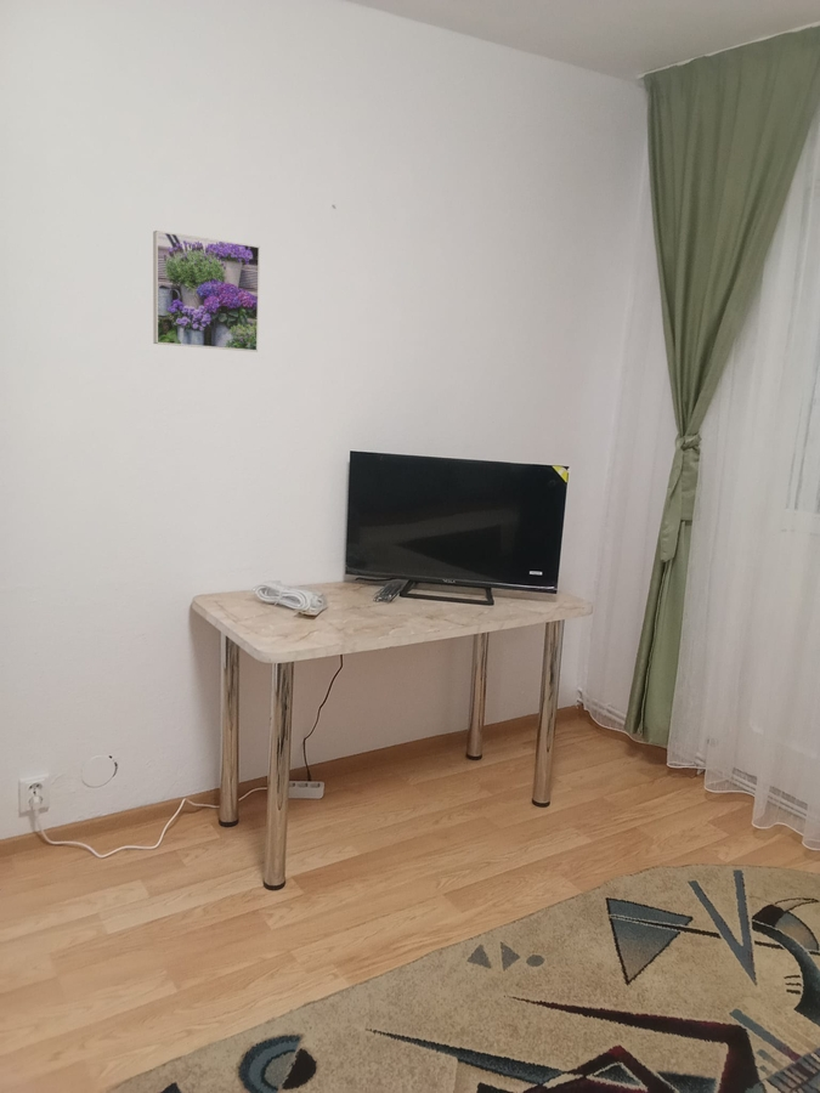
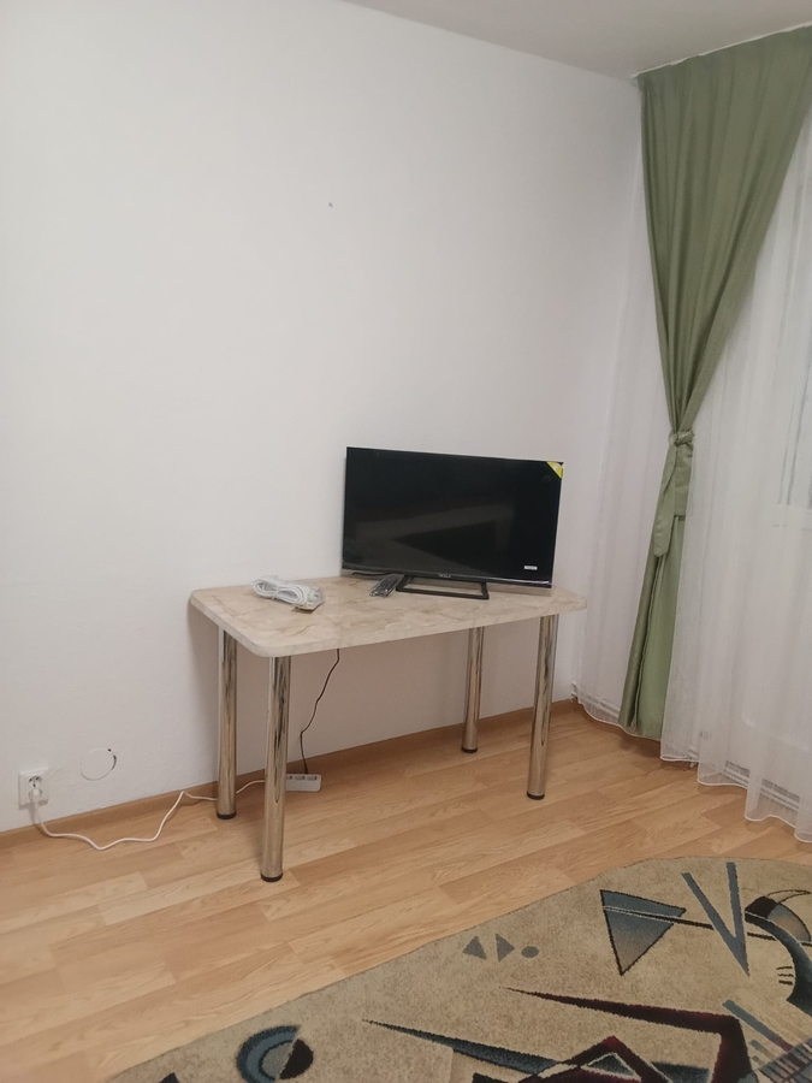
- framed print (207, 294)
